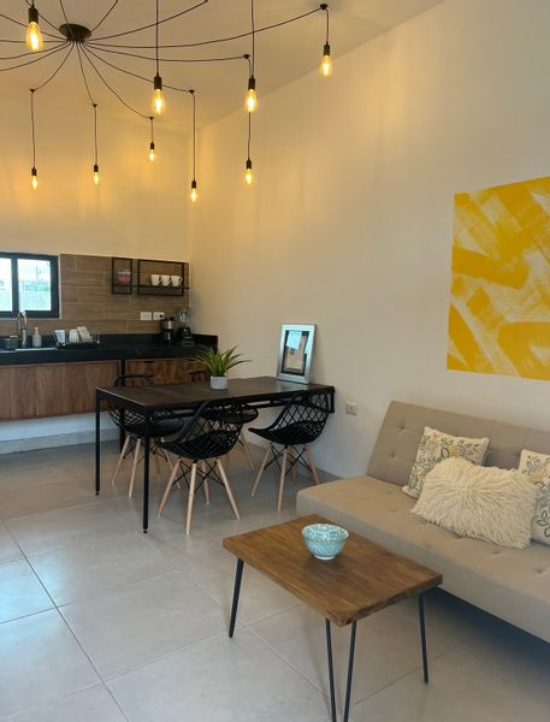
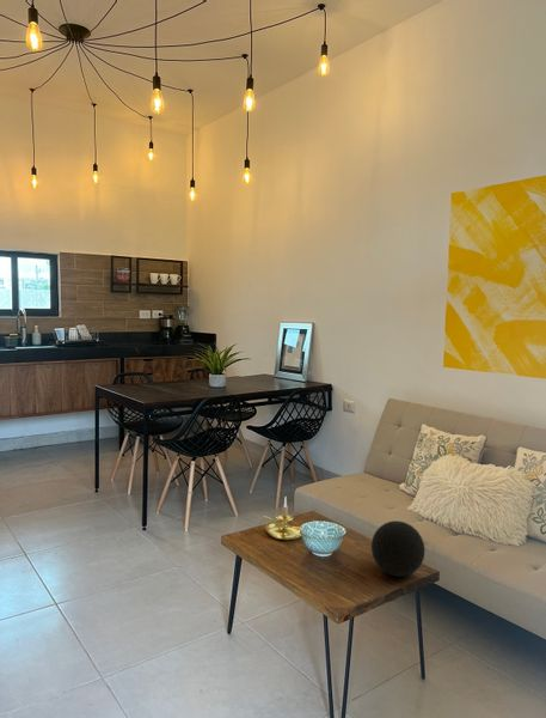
+ decorative orb (397, 548)
+ candle holder (282, 513)
